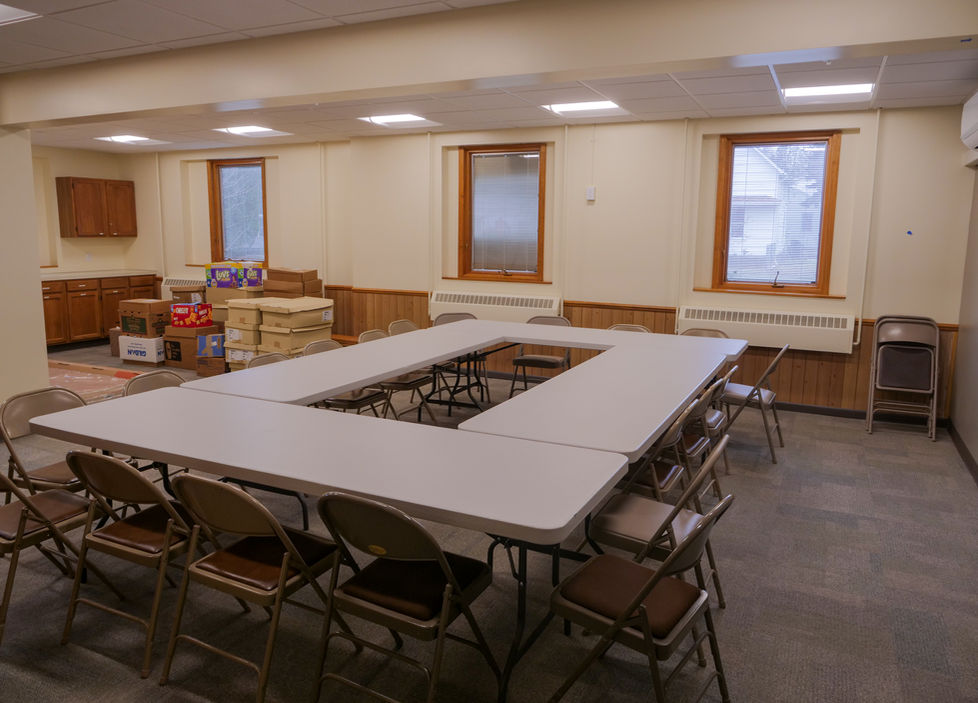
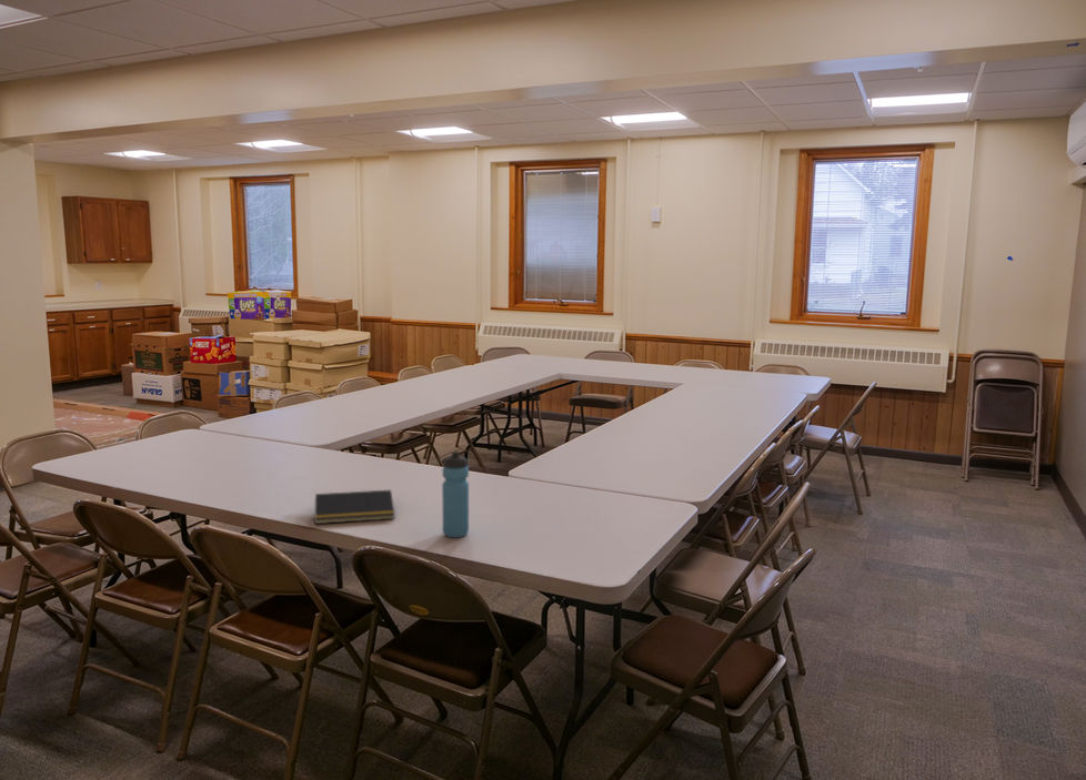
+ water bottle (455, 493)
+ notepad (354, 506)
